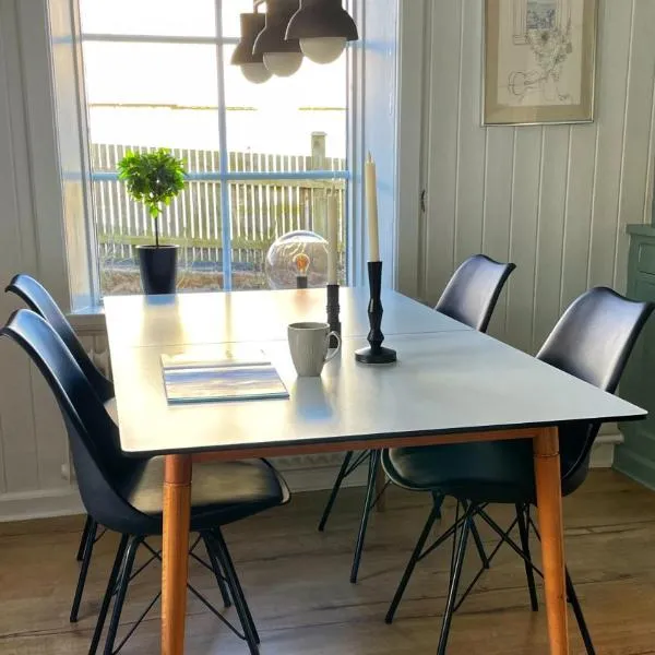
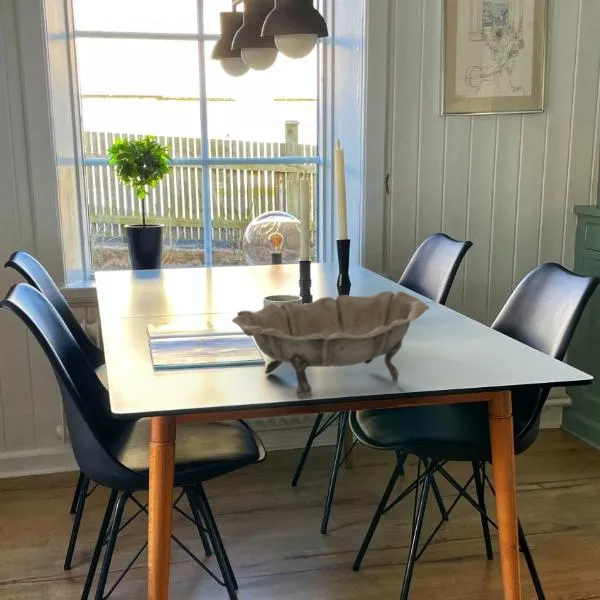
+ decorative bowl (332, 341)
